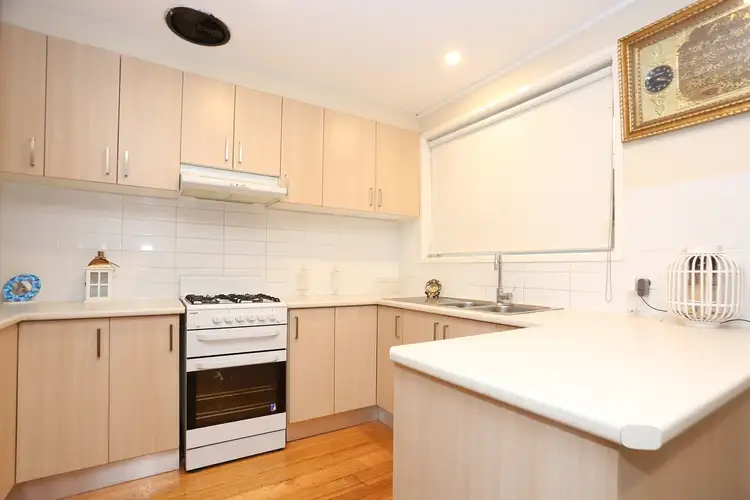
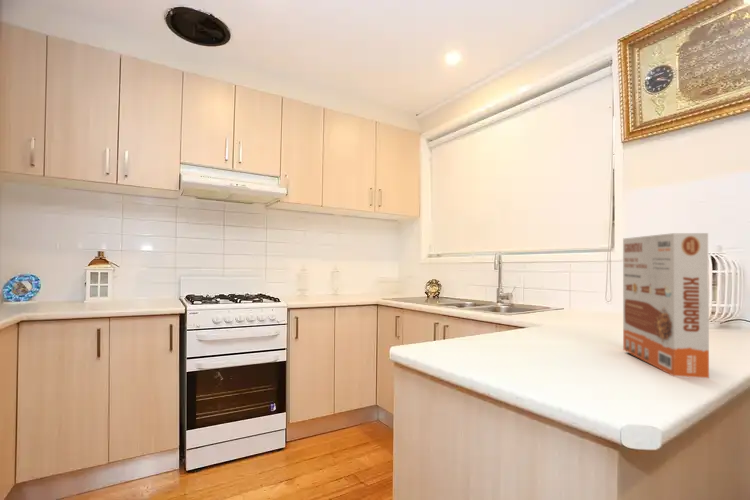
+ cereal box (660, 299)
